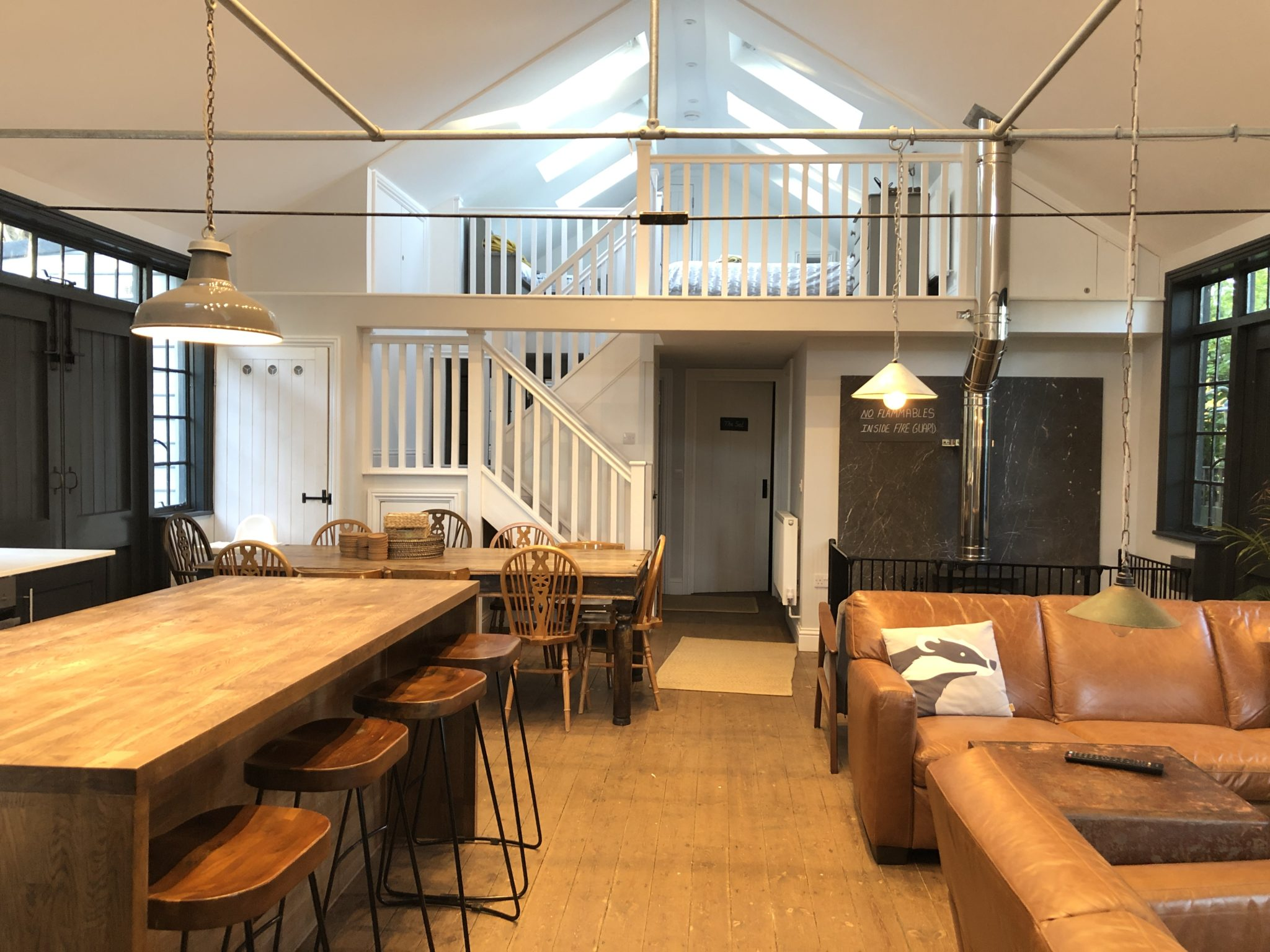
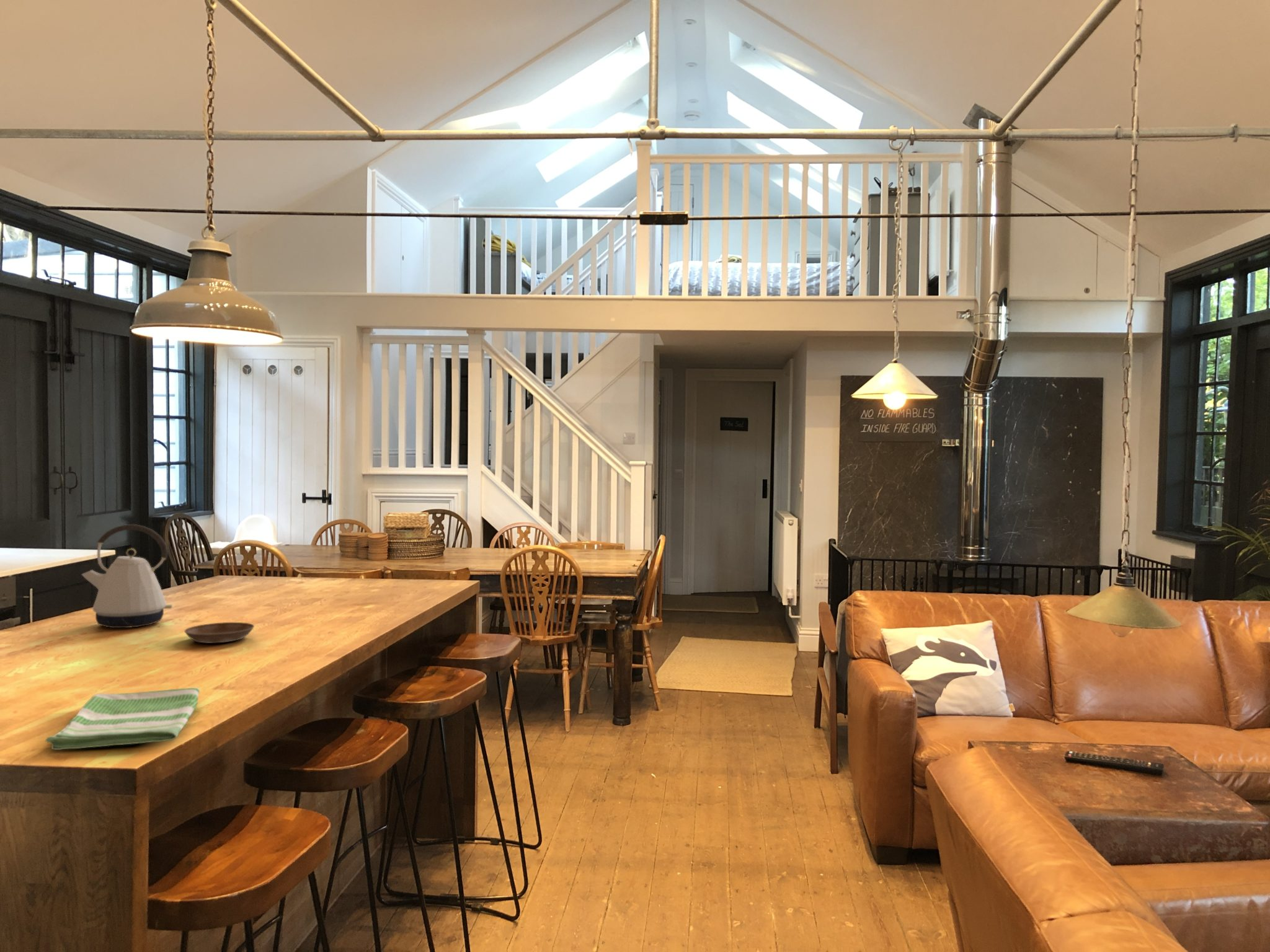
+ dish towel (131, 715)
+ kettle (127, 574)
+ saucer (220, 633)
